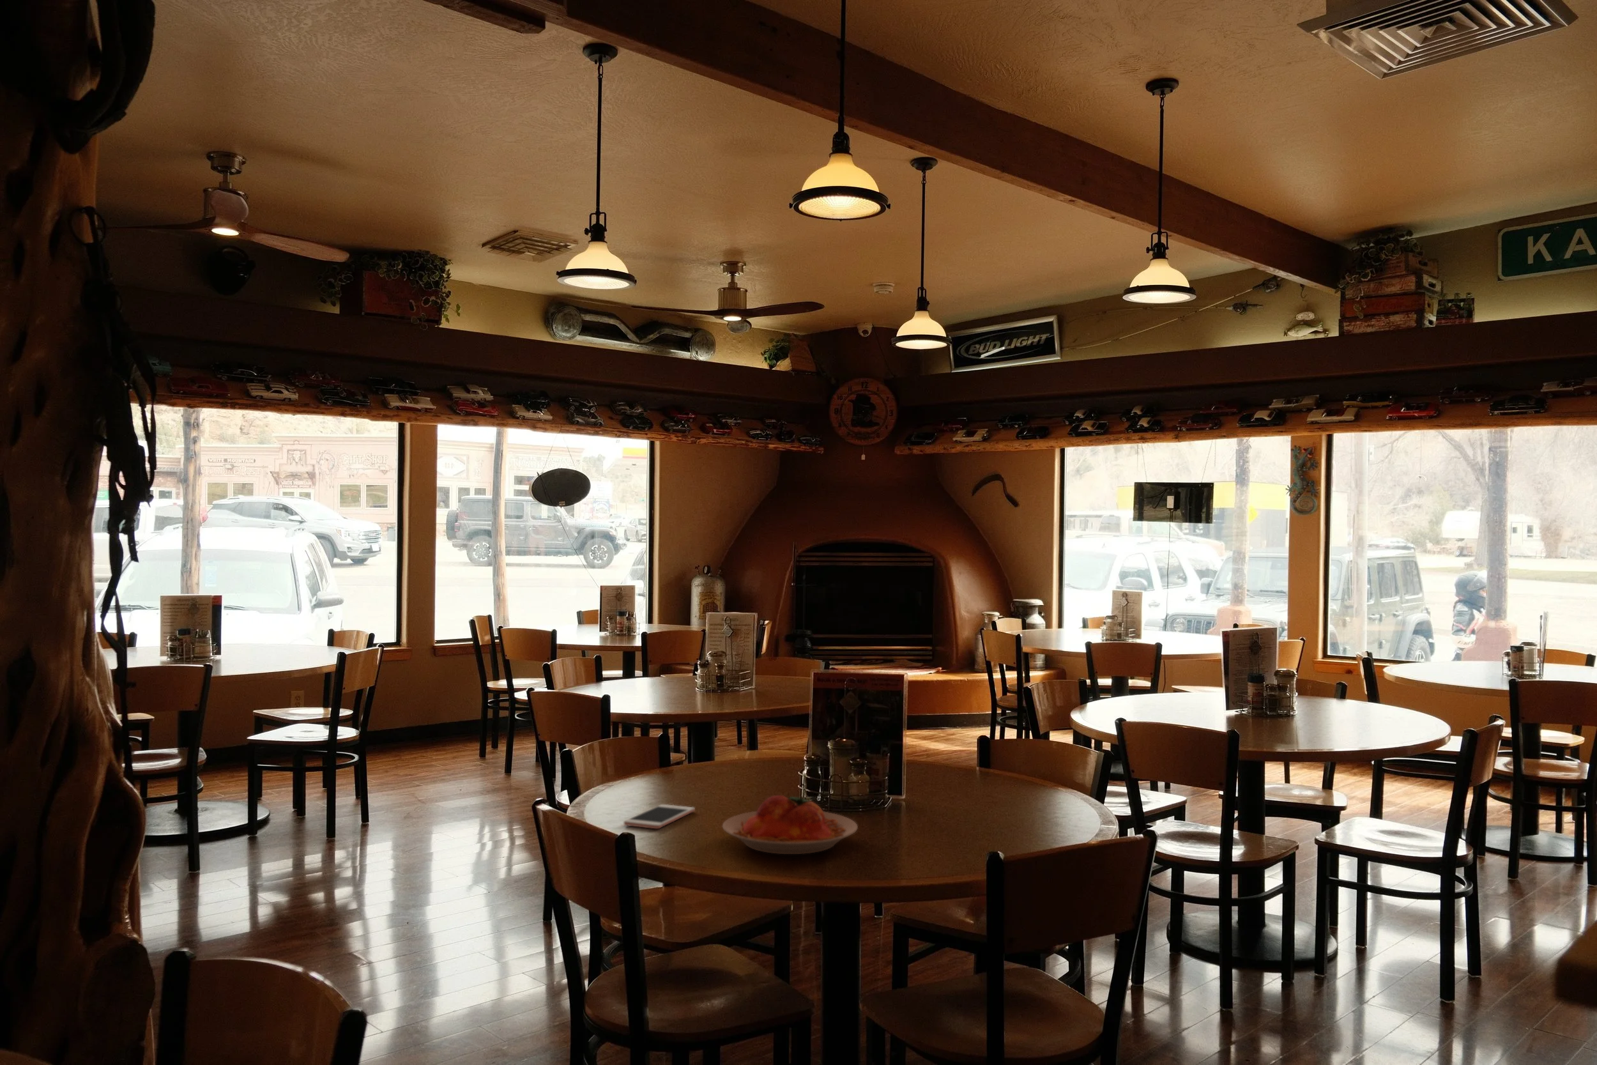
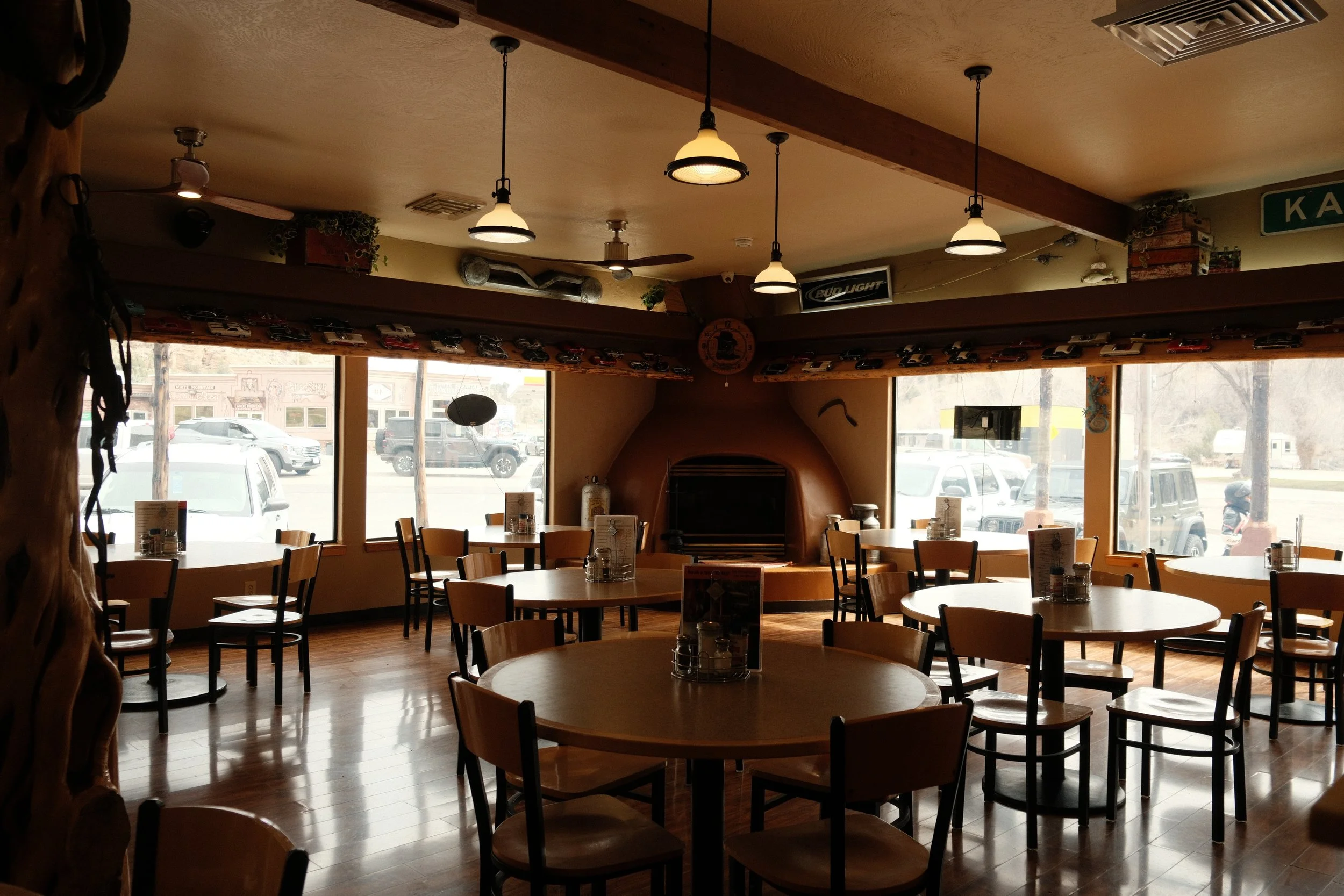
- plate (789, 817)
- cell phone (659, 815)
